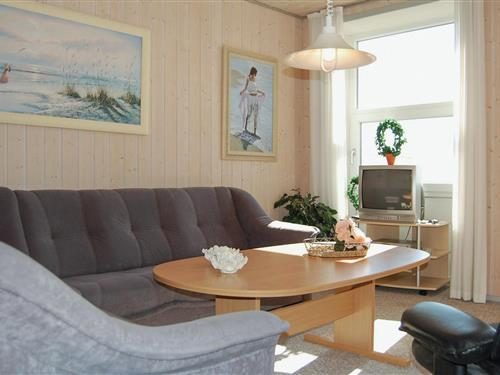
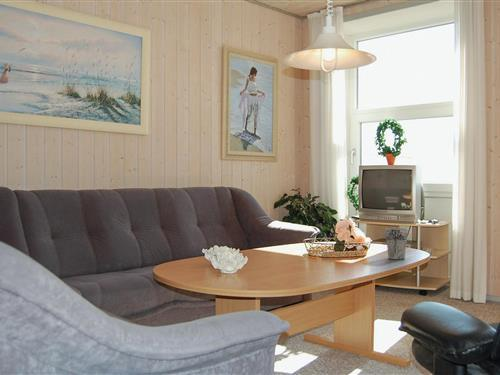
+ cup (396, 243)
